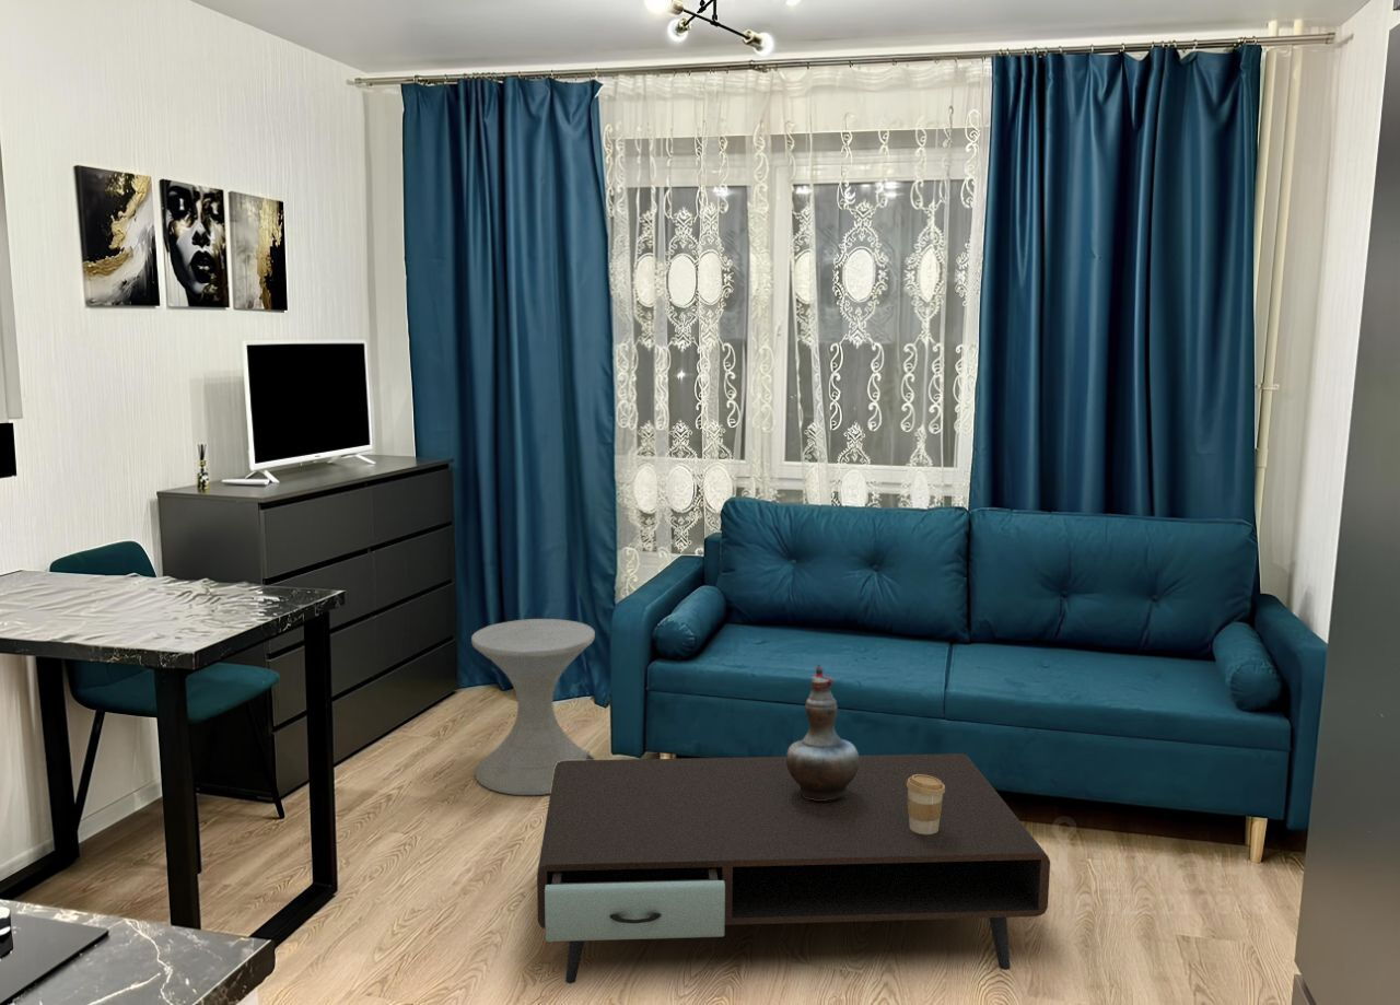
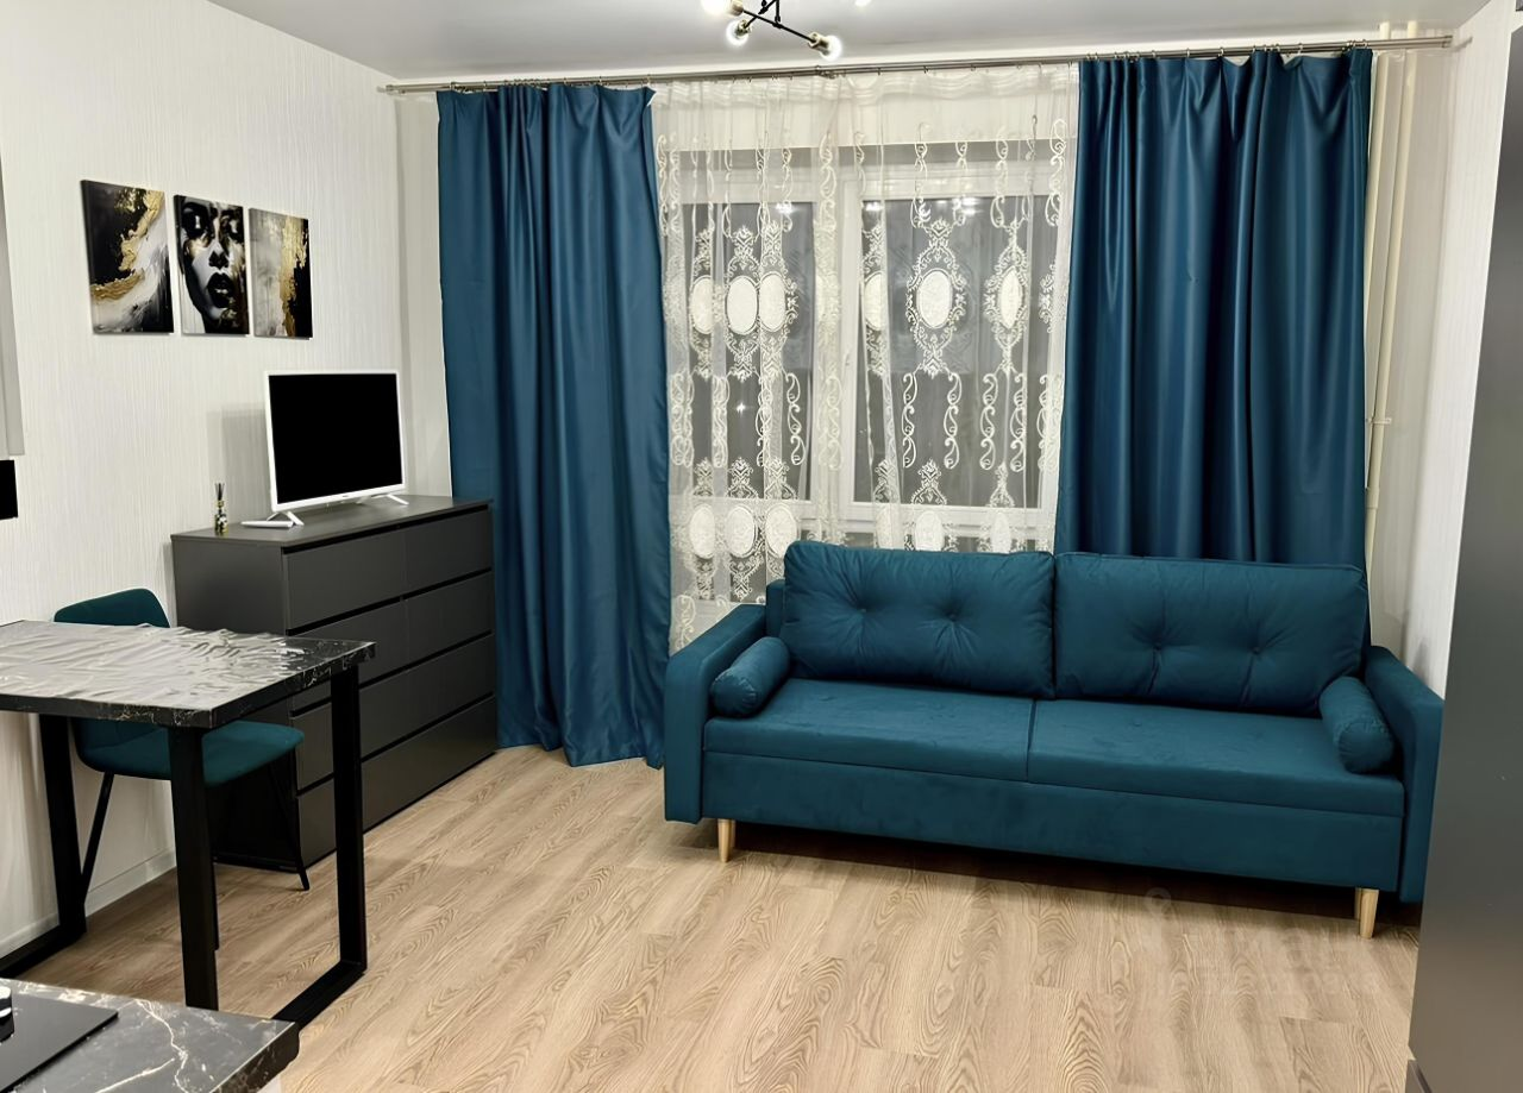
- coffee table (781, 868)
- coffee cup (924, 802)
- decorative vase (822, 729)
- side table (535, 702)
